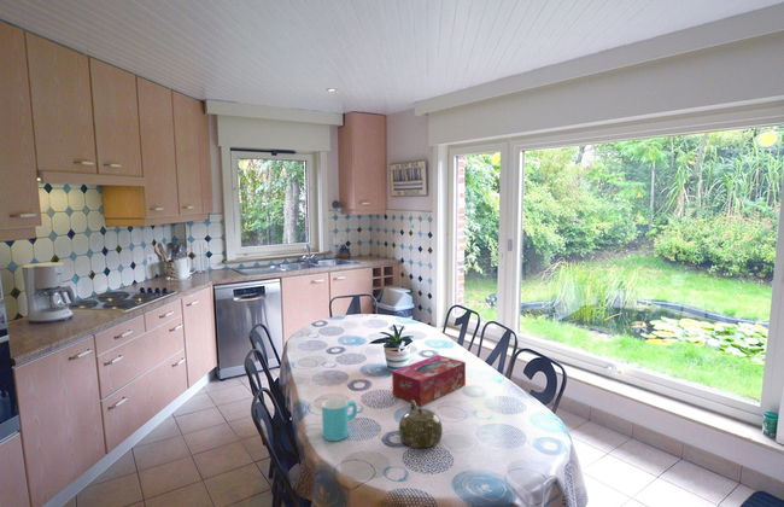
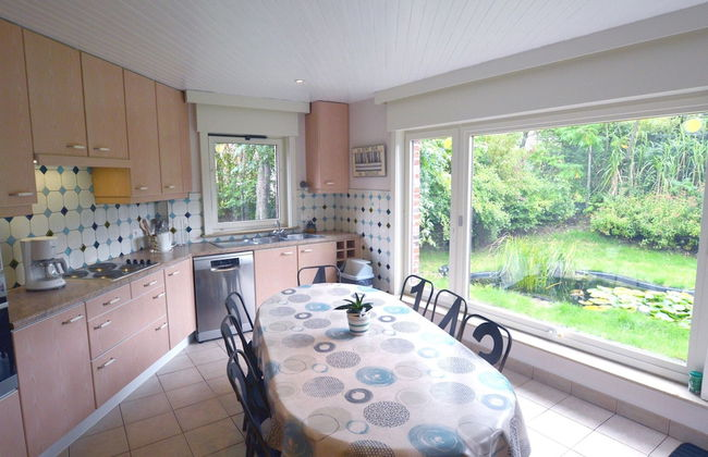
- cup (340, 418)
- tissue box (429, 378)
- teapot (421, 424)
